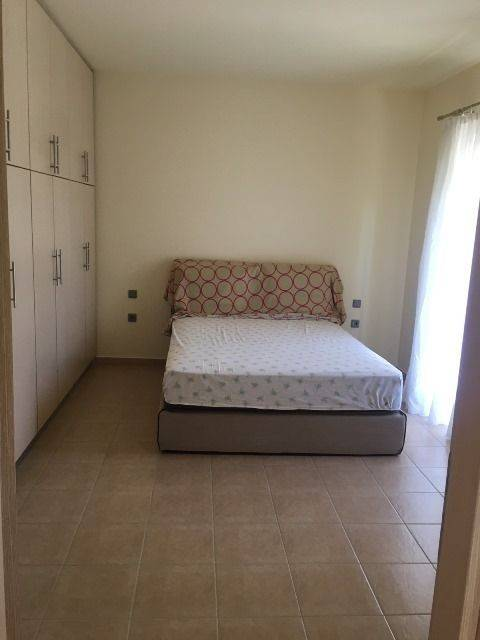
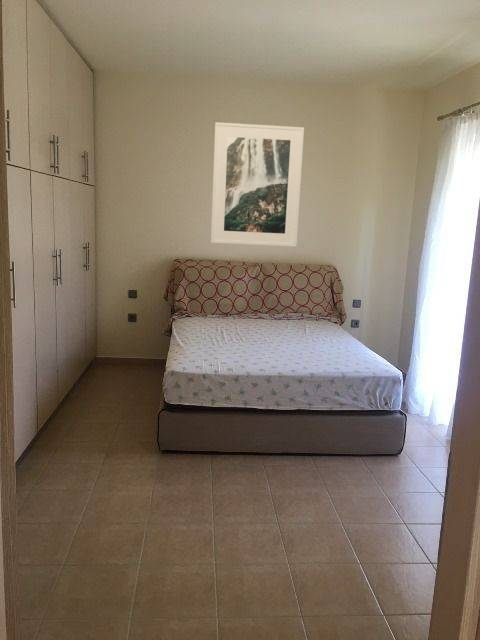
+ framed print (256, 186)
